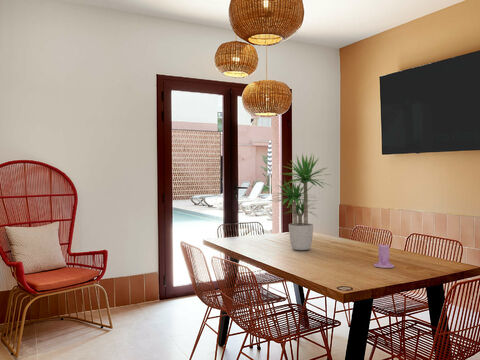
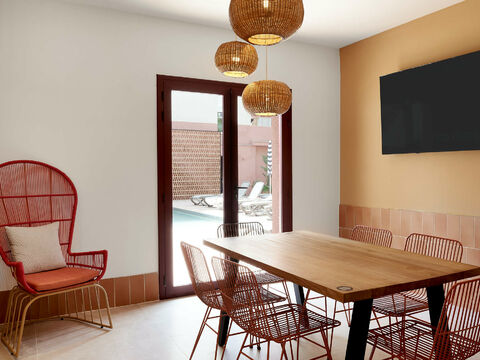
- potted plant (300, 201)
- candle (383, 253)
